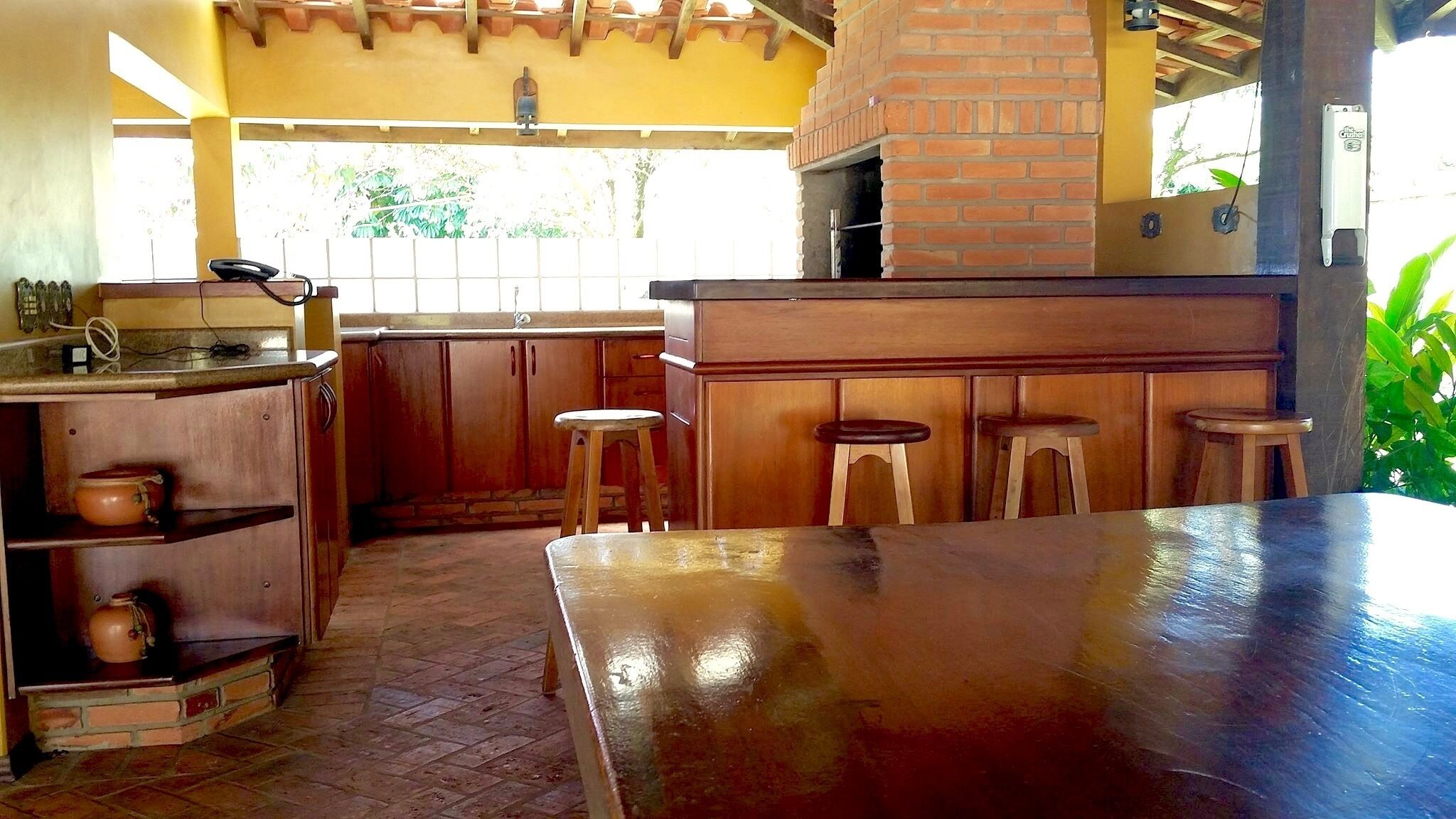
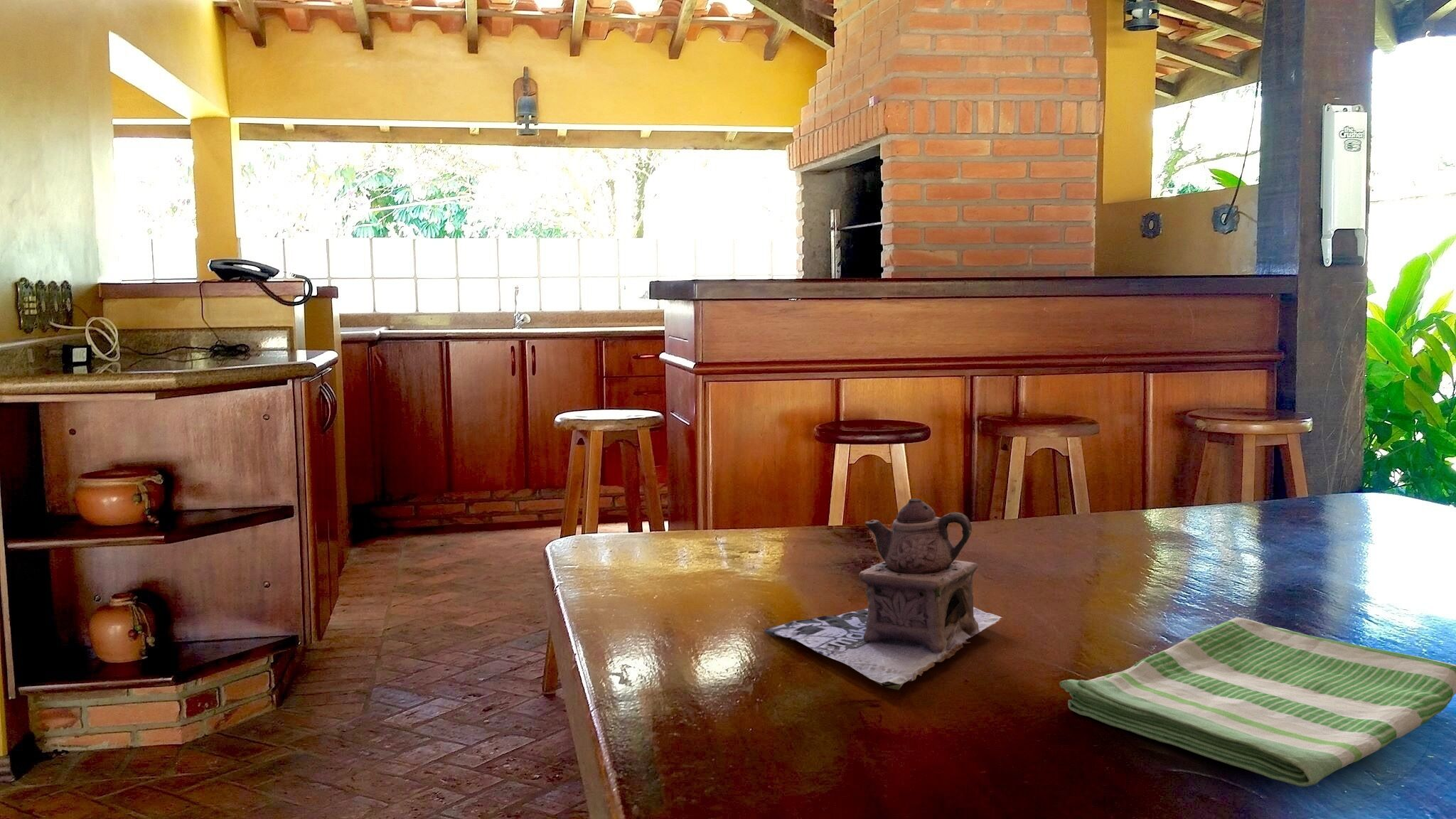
+ dish towel (1265, 687)
+ teapot (909, 569)
